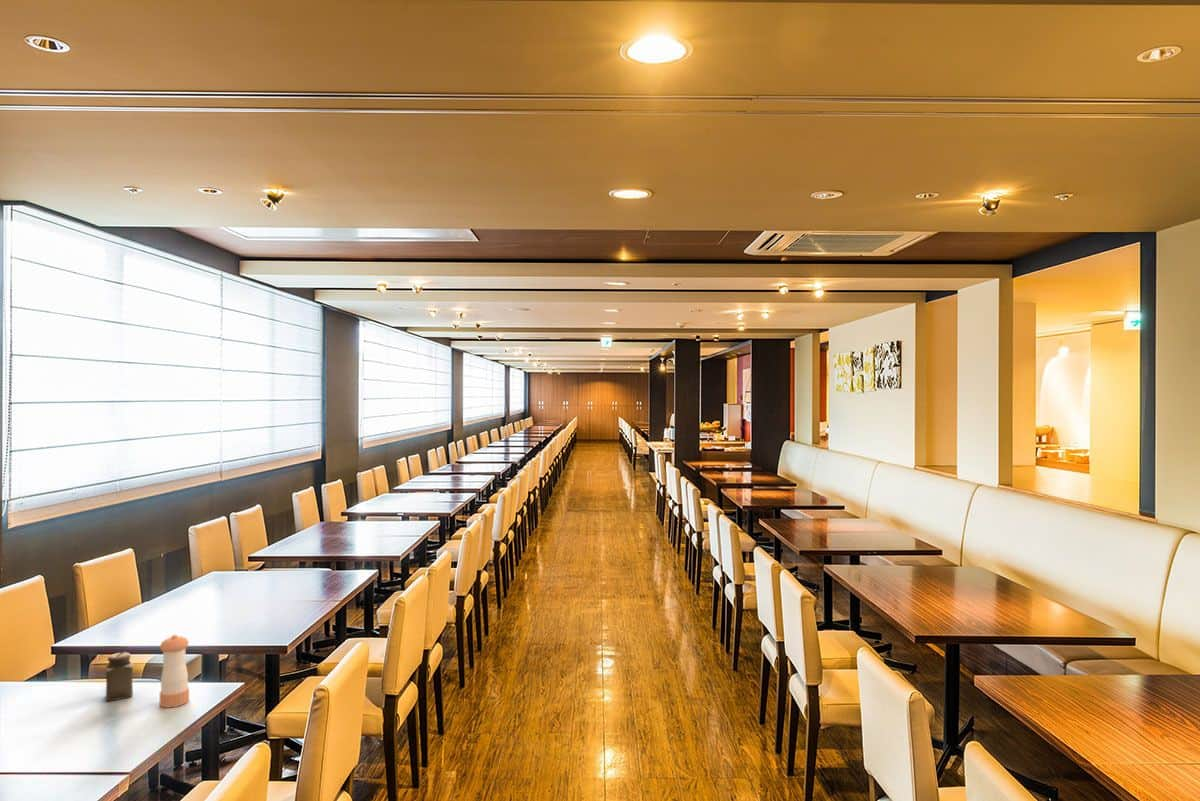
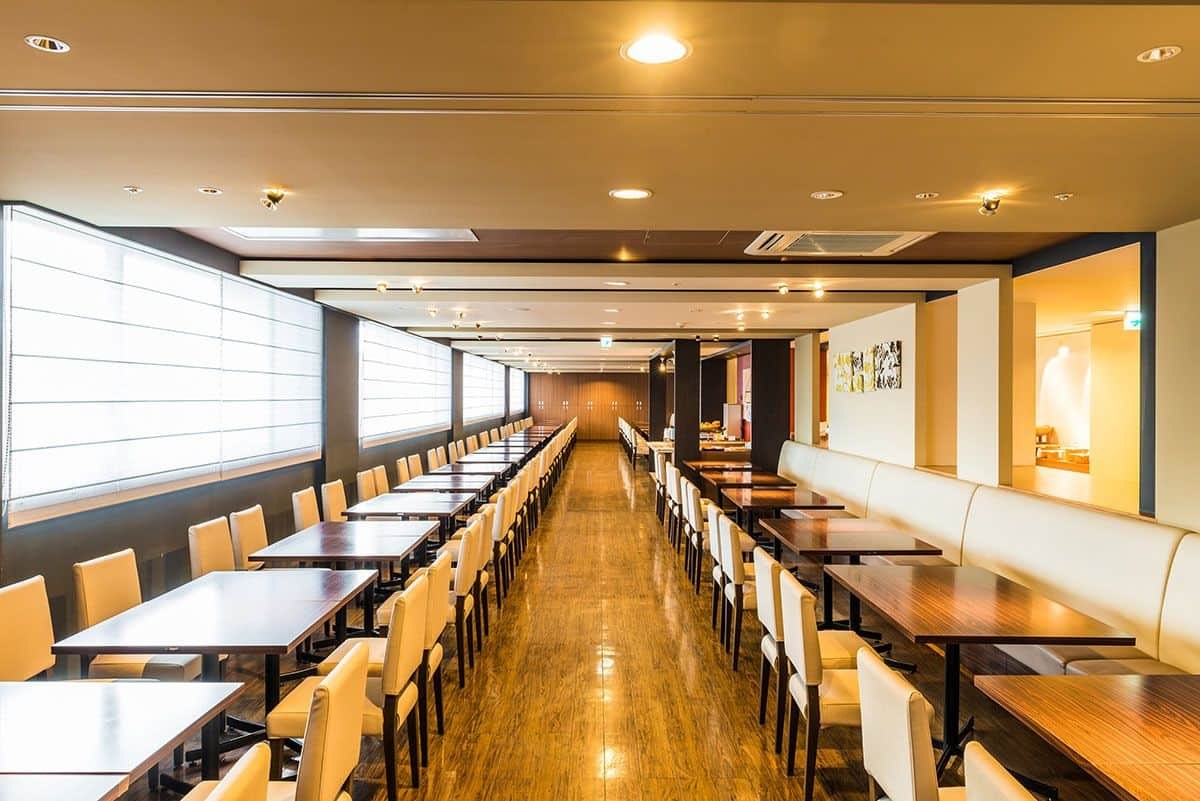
- salt shaker (119, 674)
- pepper shaker (174, 668)
